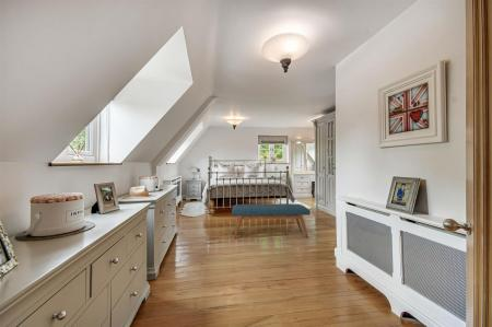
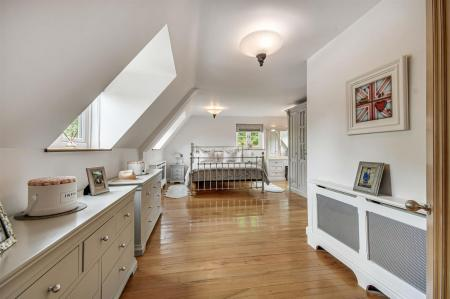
- bench (269, 218)
